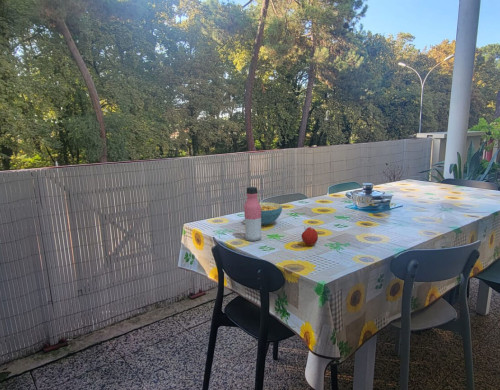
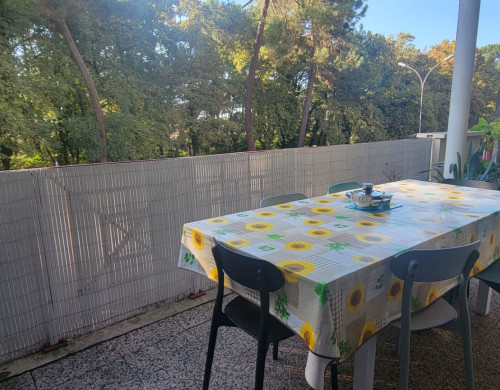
- fruit (309, 235)
- cereal bowl (264, 214)
- water bottle (252, 213)
